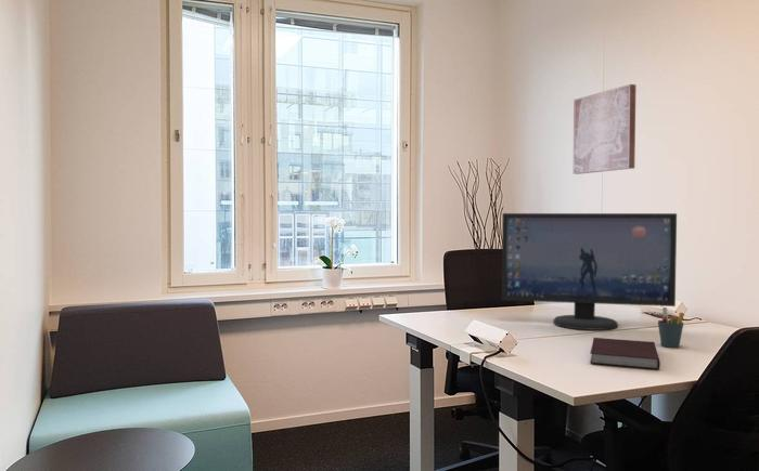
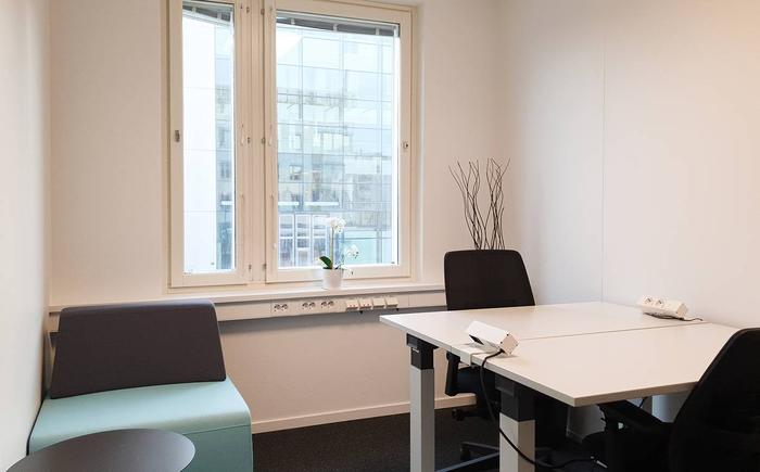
- notebook (623, 352)
- computer monitor (586, 269)
- pen holder (670, 327)
- wall art (602, 131)
